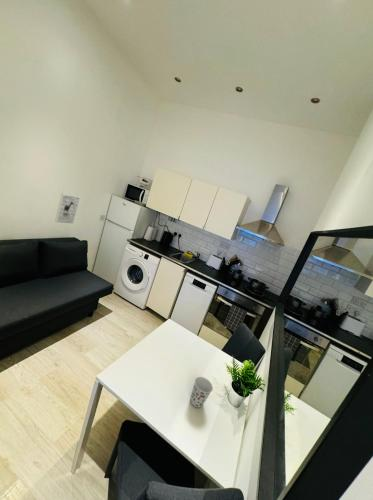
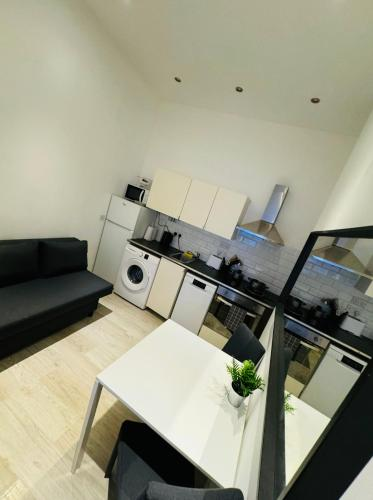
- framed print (67, 209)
- cup (200, 393)
